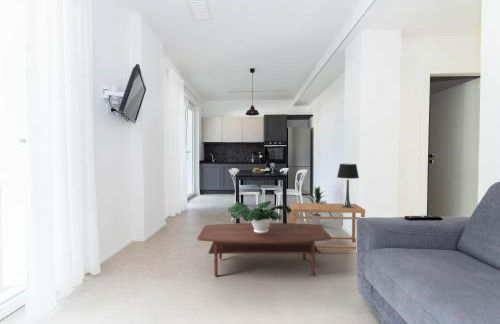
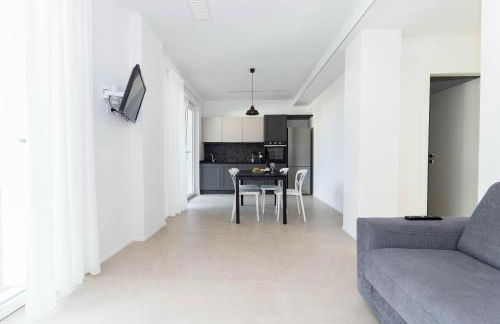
- side table (325, 218)
- table lamp (347, 185)
- coffee table (263, 249)
- indoor plant (317, 202)
- potted plant (256, 217)
